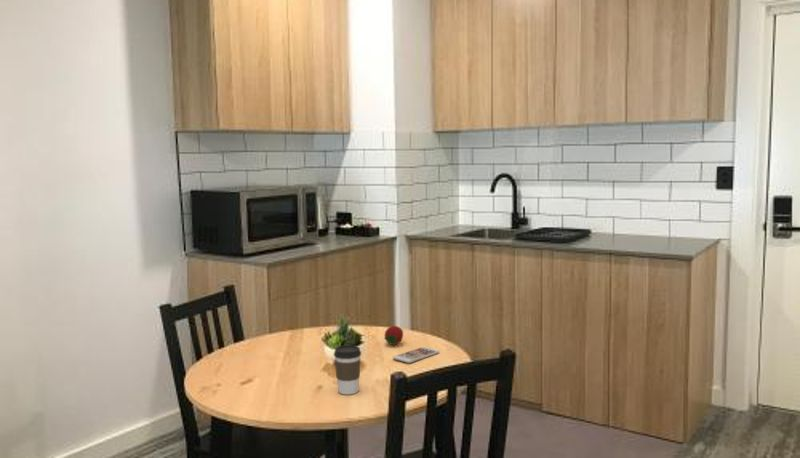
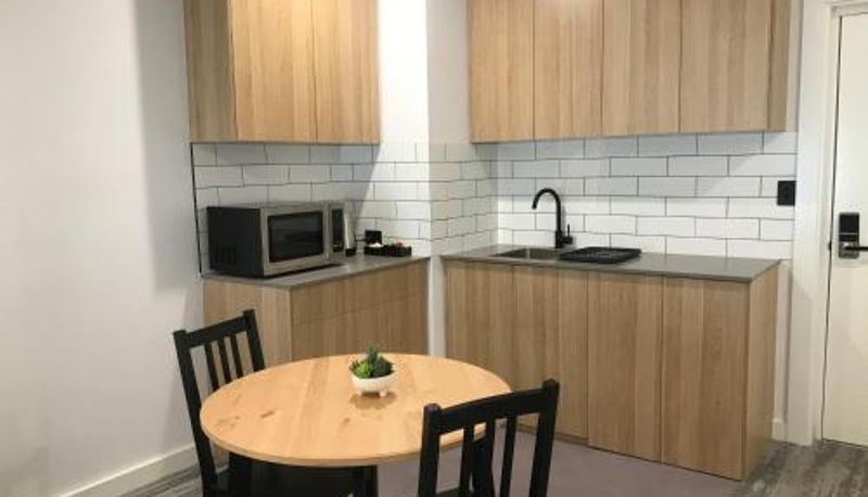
- smartphone (416, 354)
- fruit (394, 335)
- coffee cup (347, 369)
